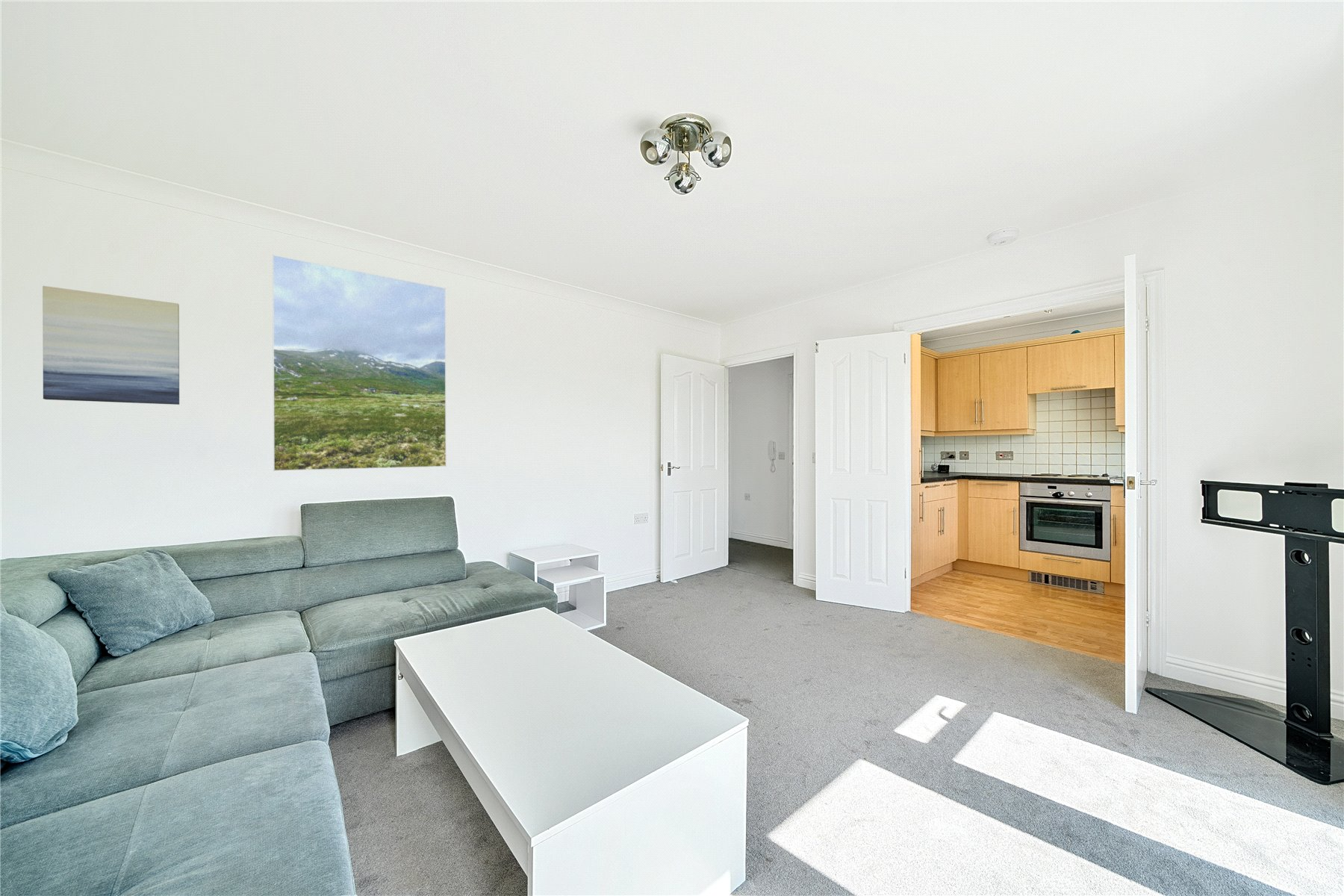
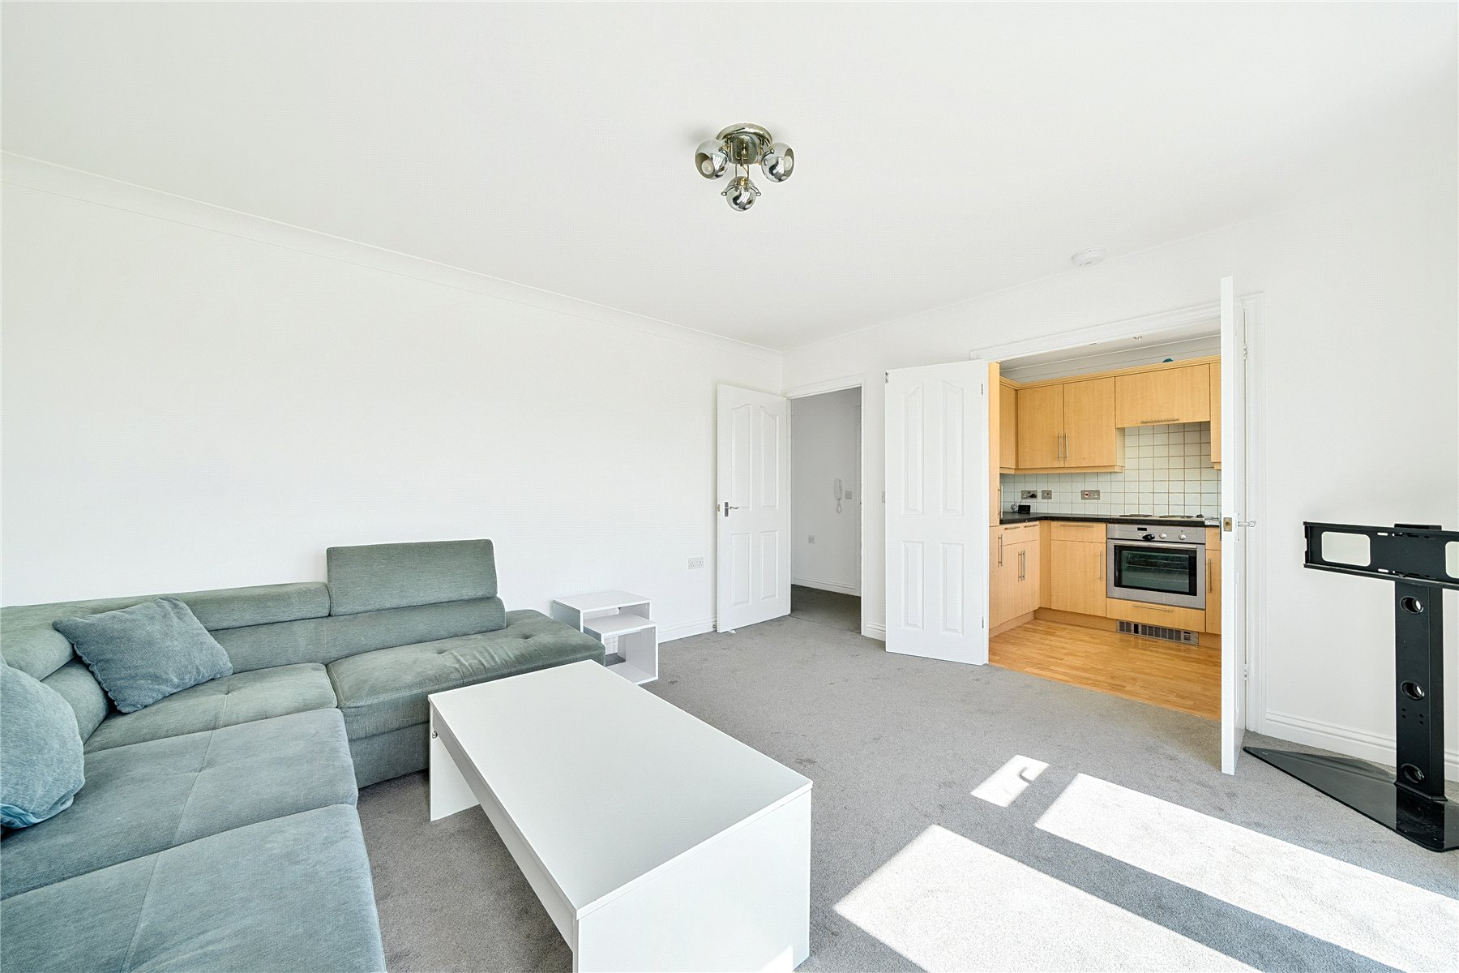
- wall art (115, 349)
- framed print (367, 371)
